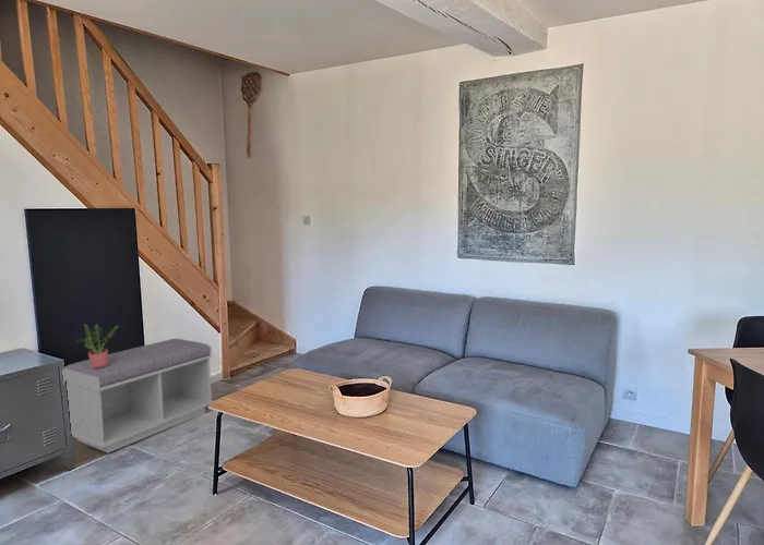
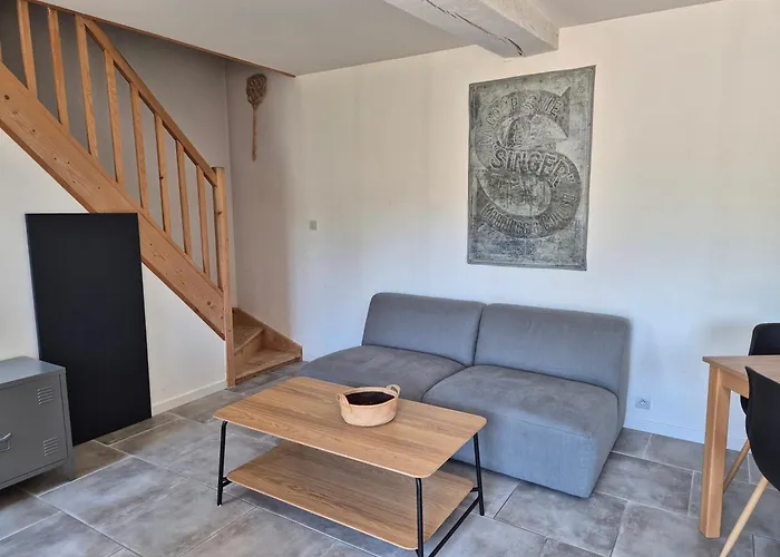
- potted plant (97, 341)
- bench (143, 389)
